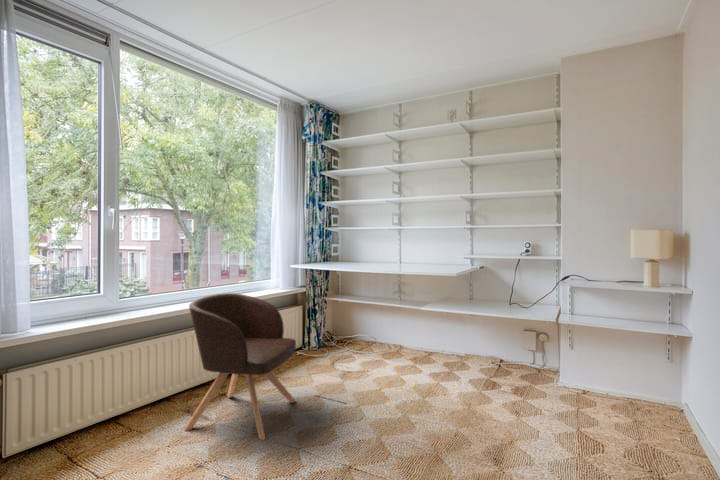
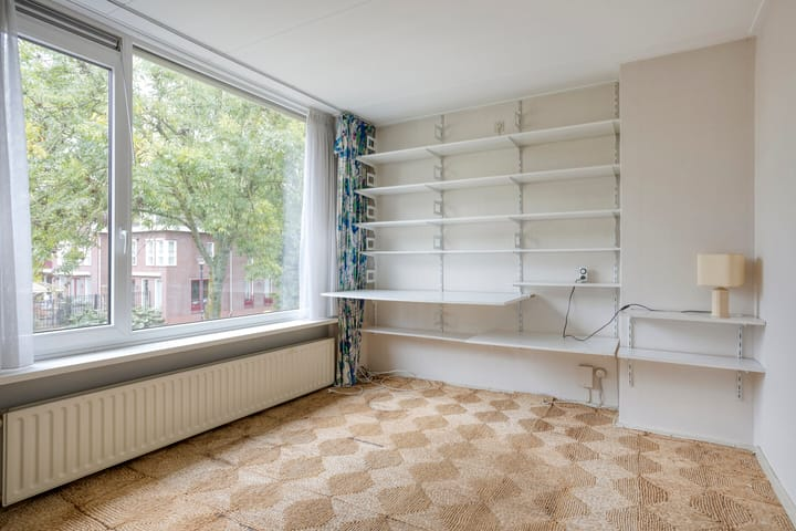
- armchair (243, 356)
